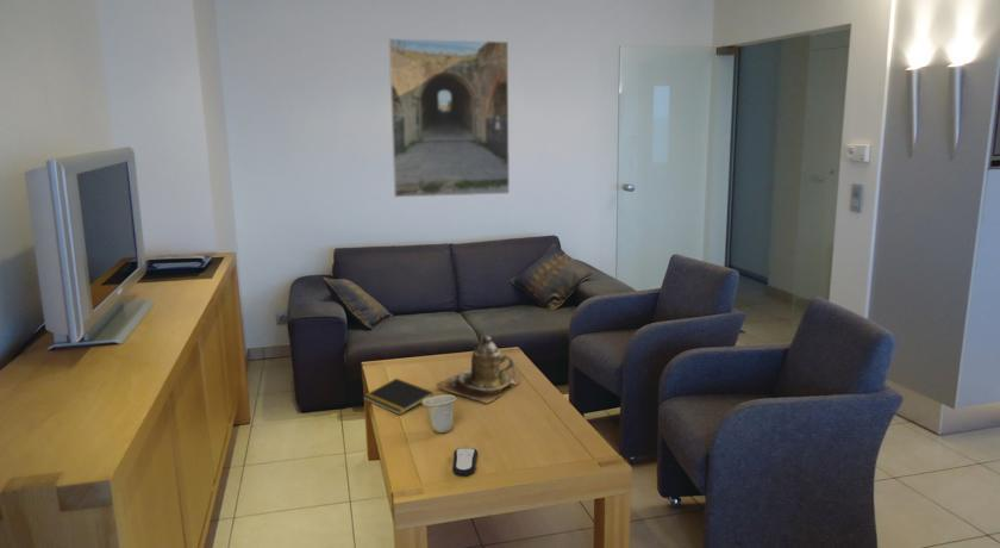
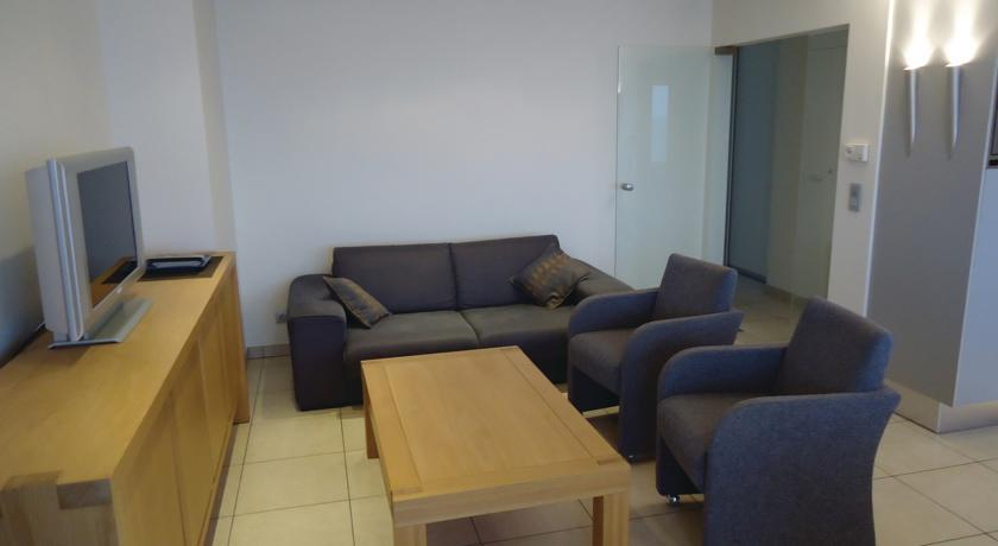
- teapot (479, 362)
- remote control (464, 460)
- notepad (398, 396)
- cup (439, 413)
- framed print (451, 119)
